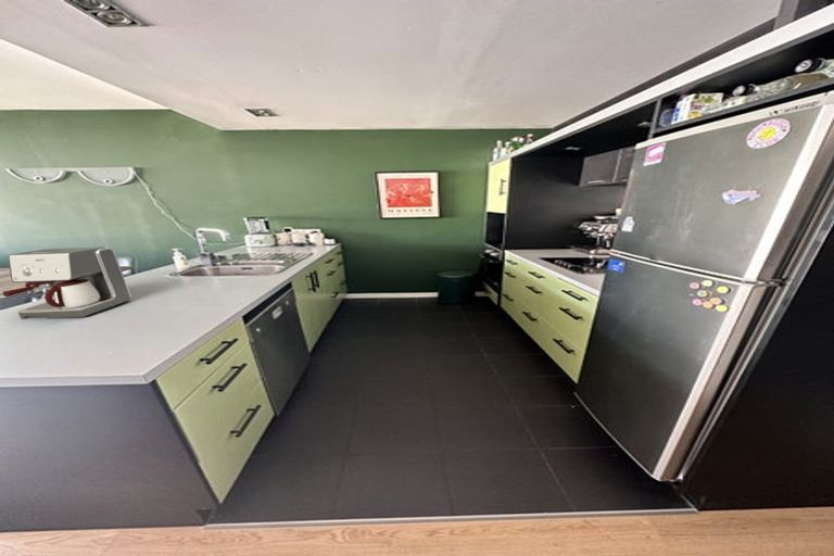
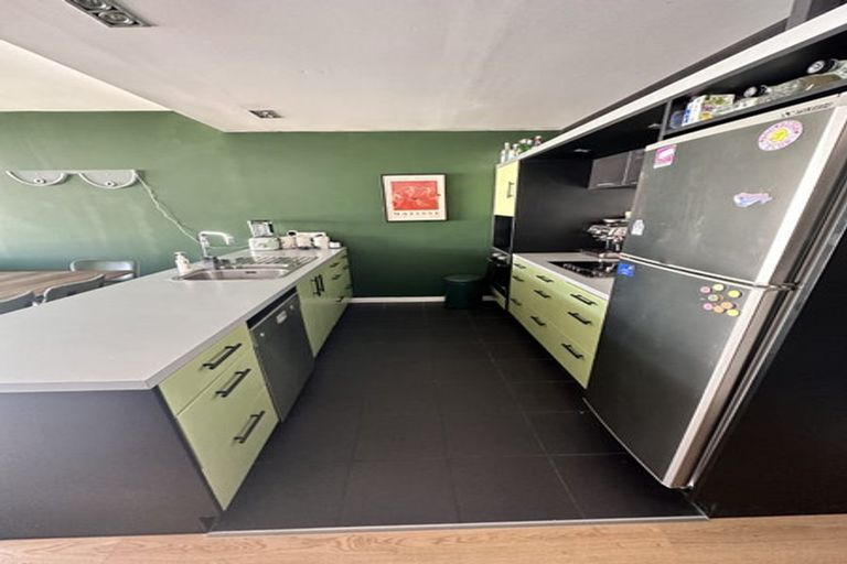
- coffee maker (68, 280)
